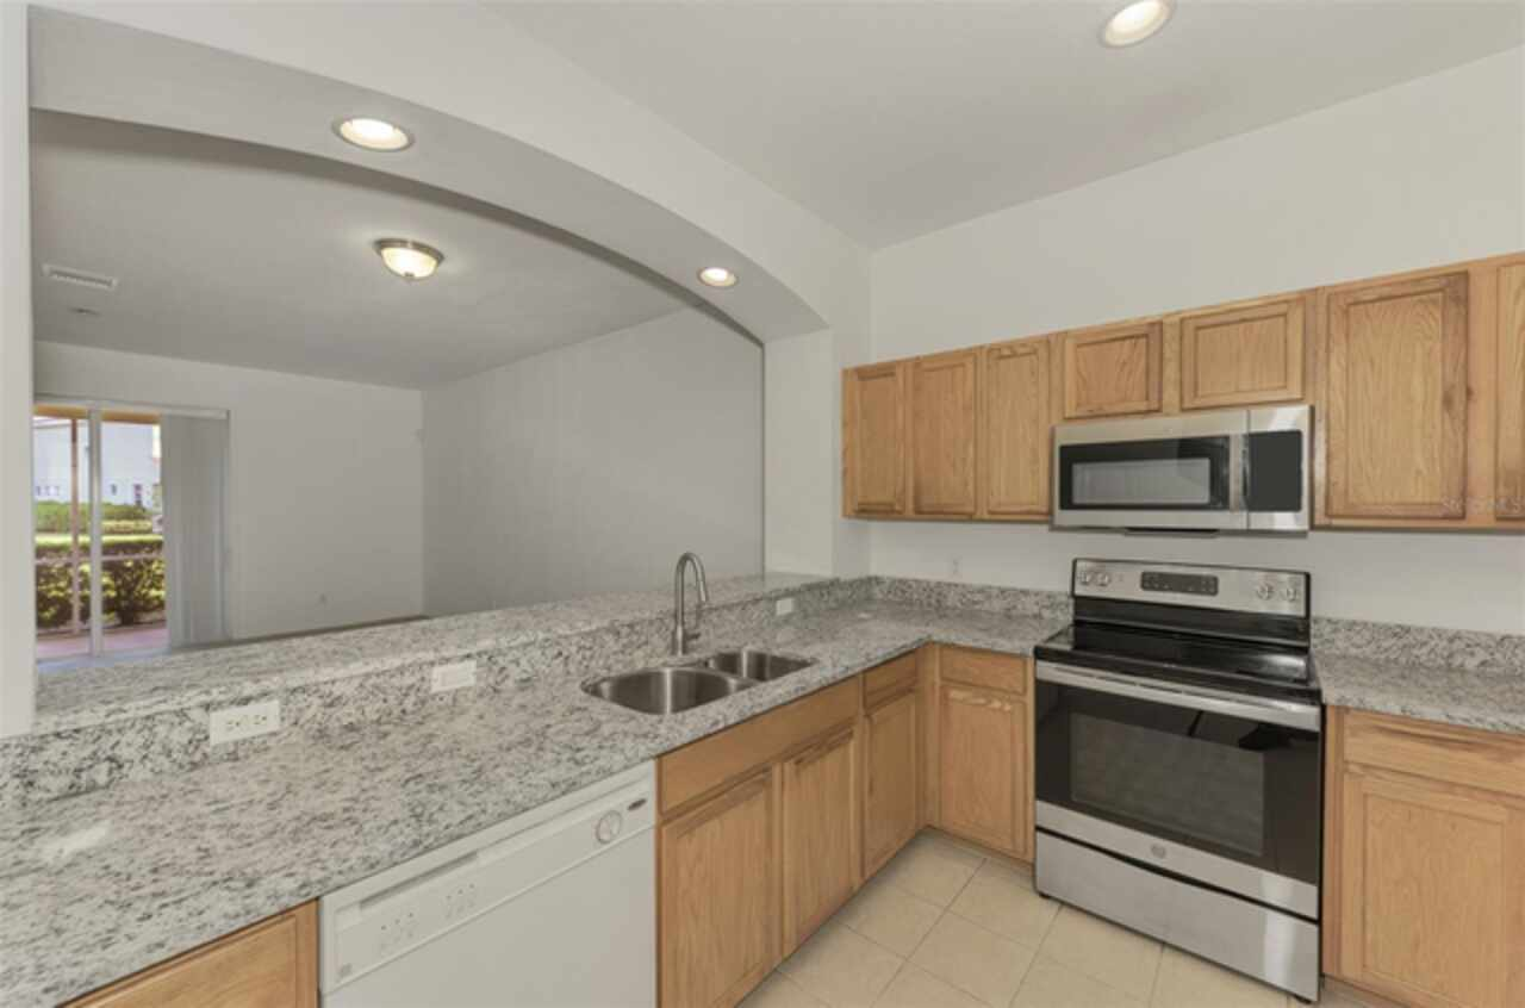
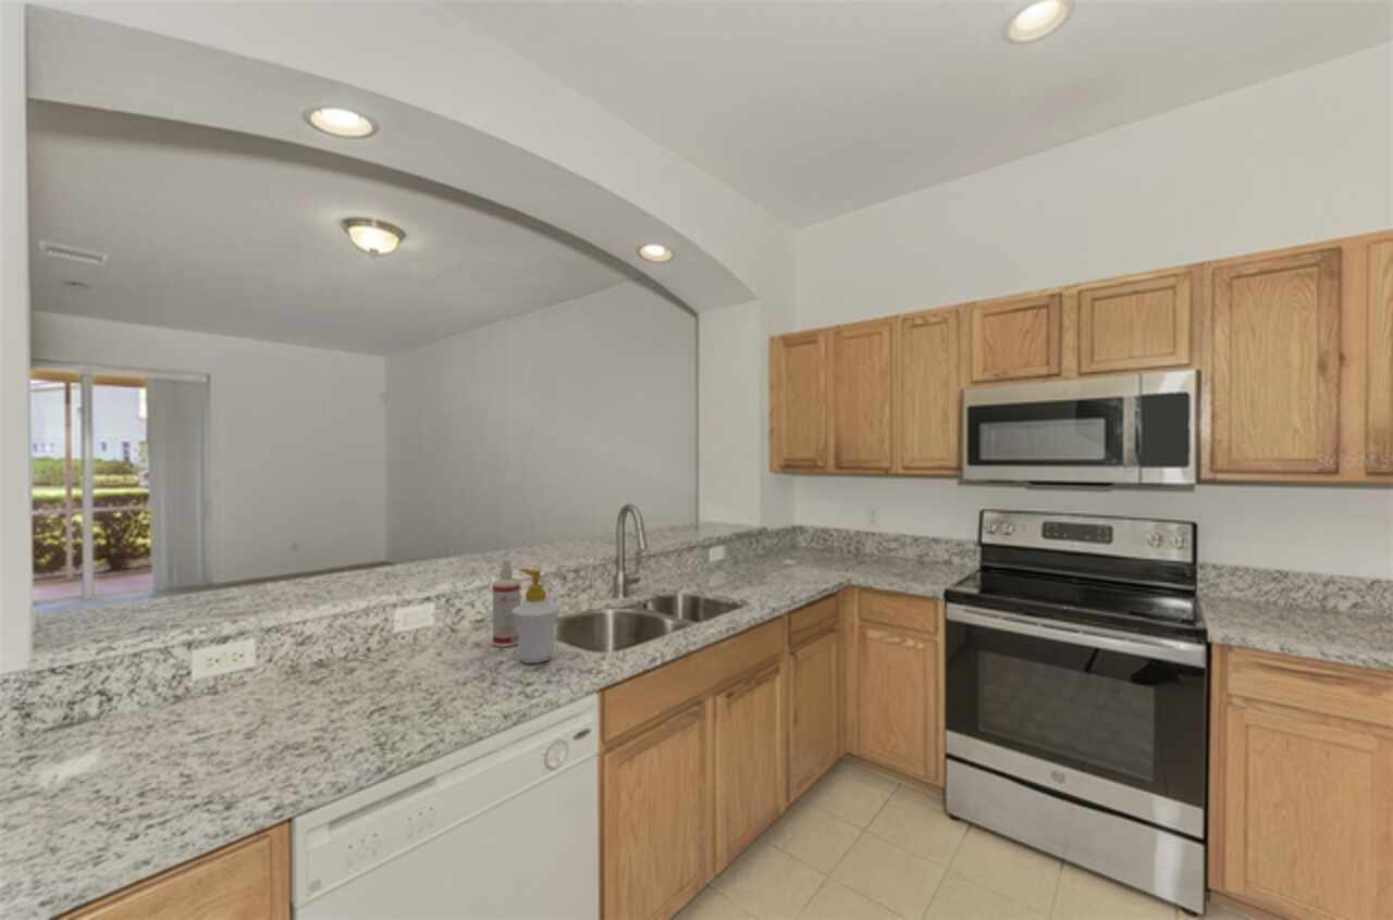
+ spray bottle (506, 600)
+ soap bottle (535, 613)
